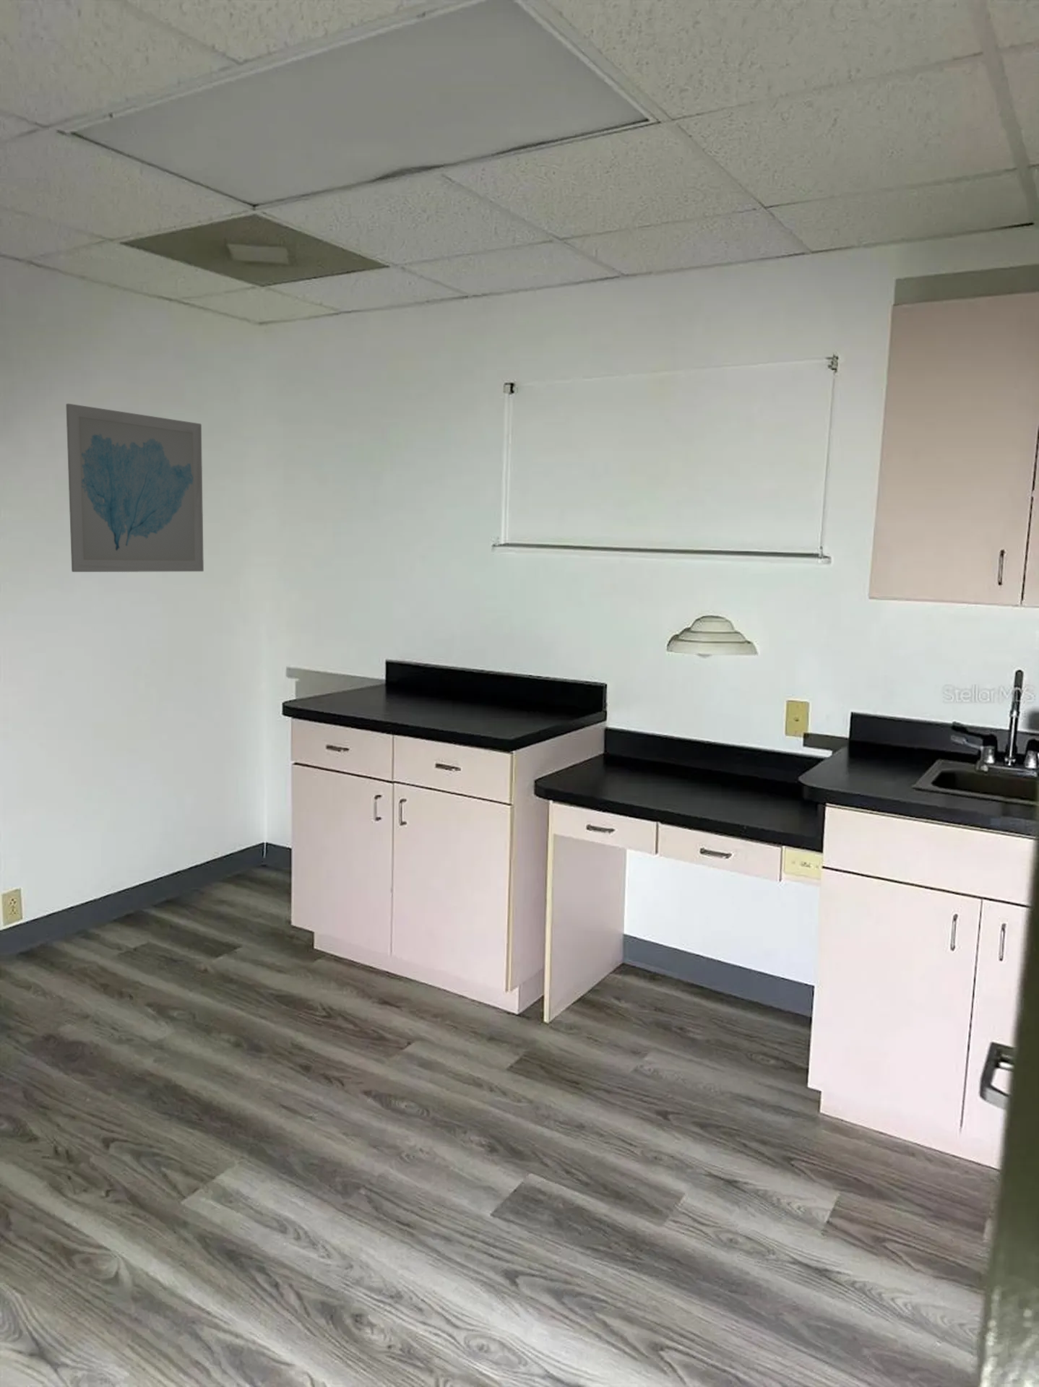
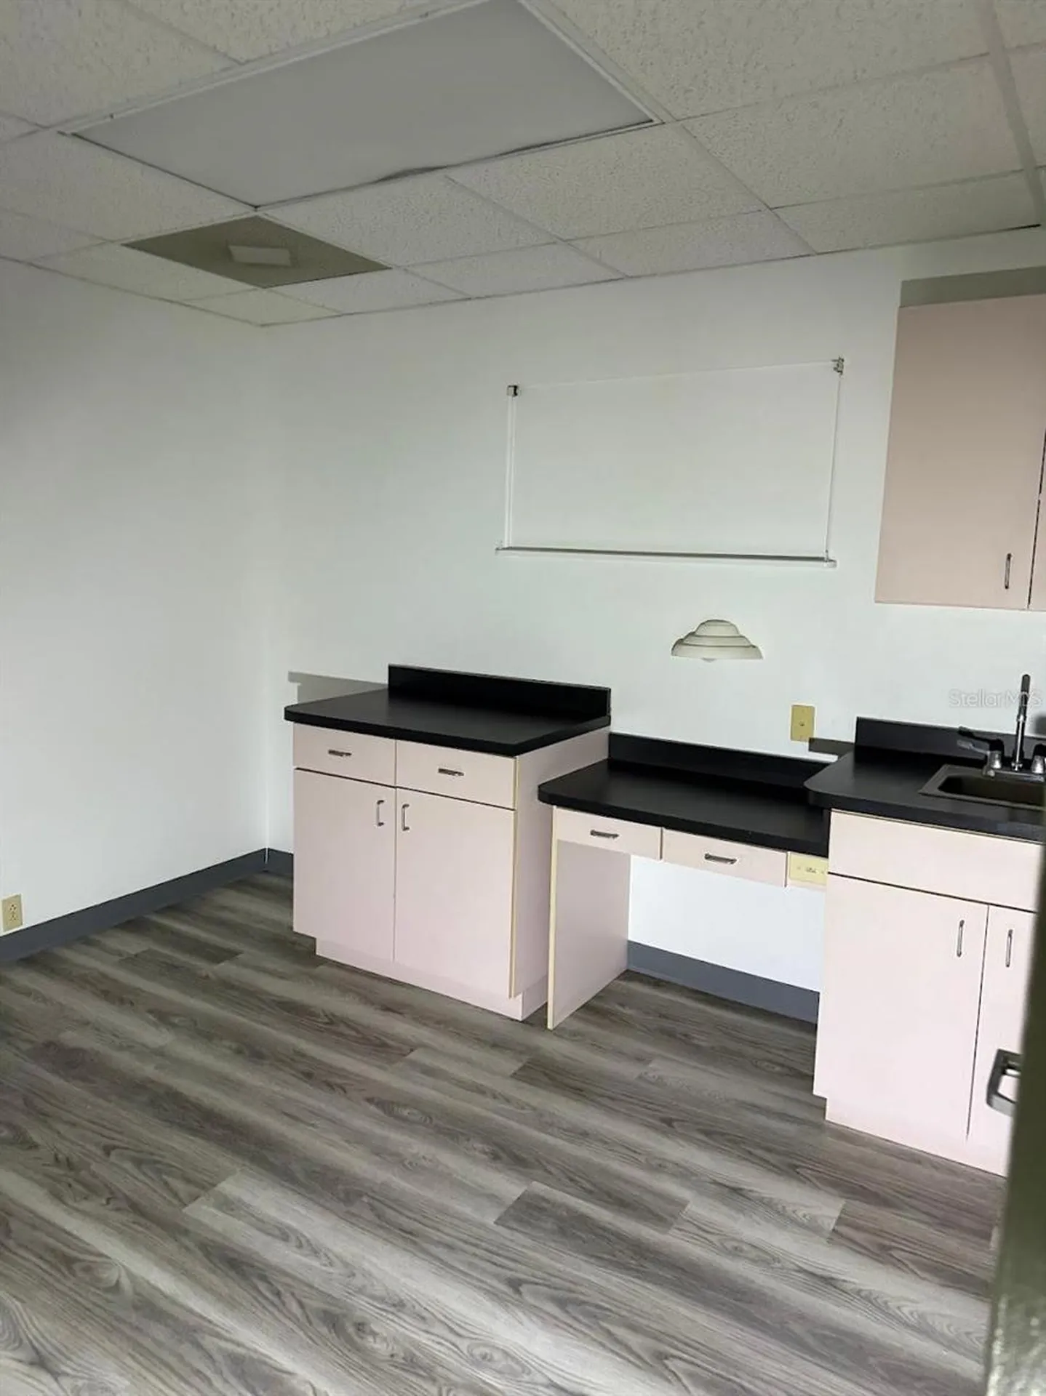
- wall art (140, 493)
